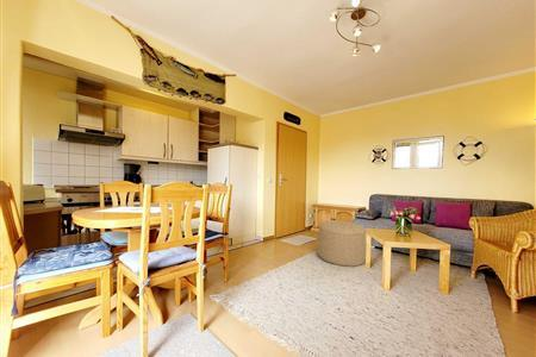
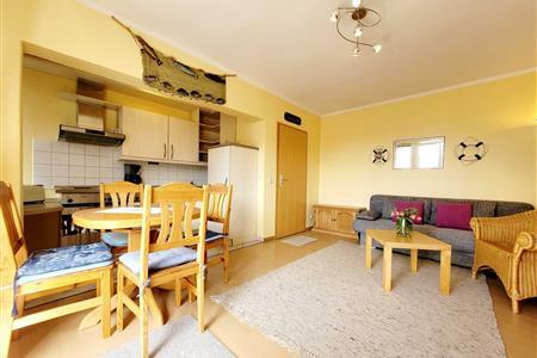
- ottoman (341, 240)
